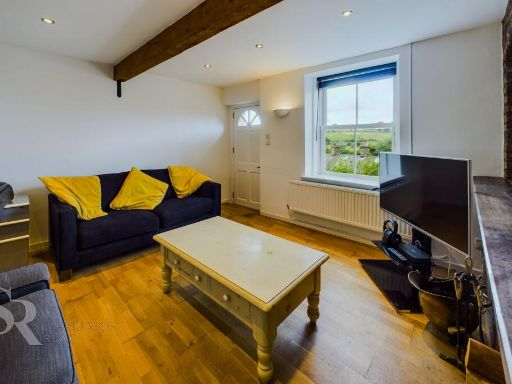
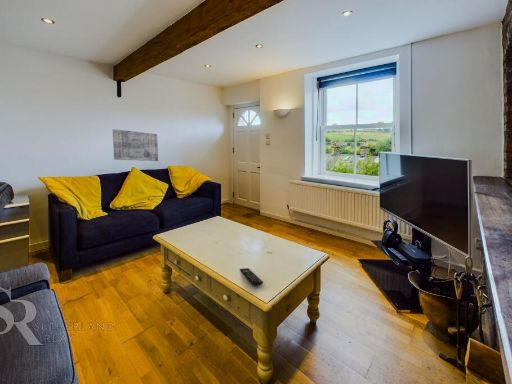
+ remote control (250, 276)
+ wall art (136, 146)
